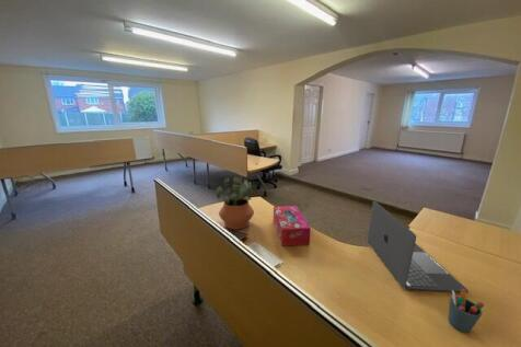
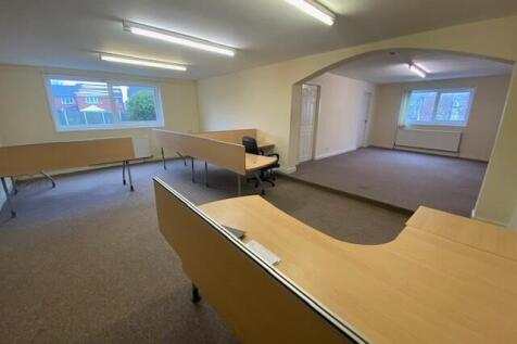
- laptop (414, 240)
- potted plant (236, 199)
- pen holder (463, 309)
- tissue box (289, 223)
